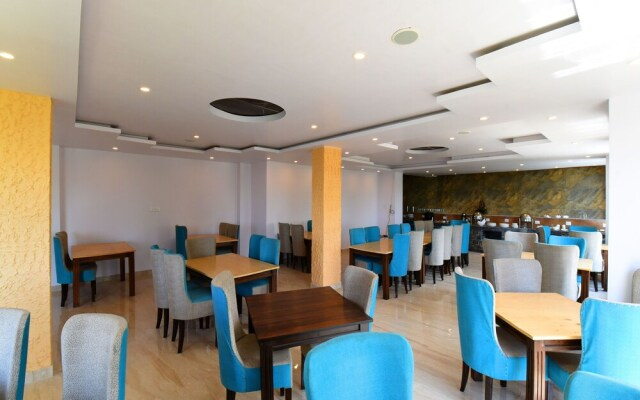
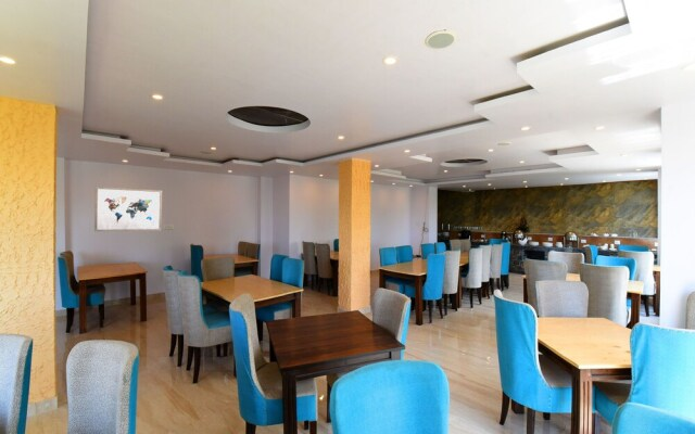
+ wall art (129, 209)
